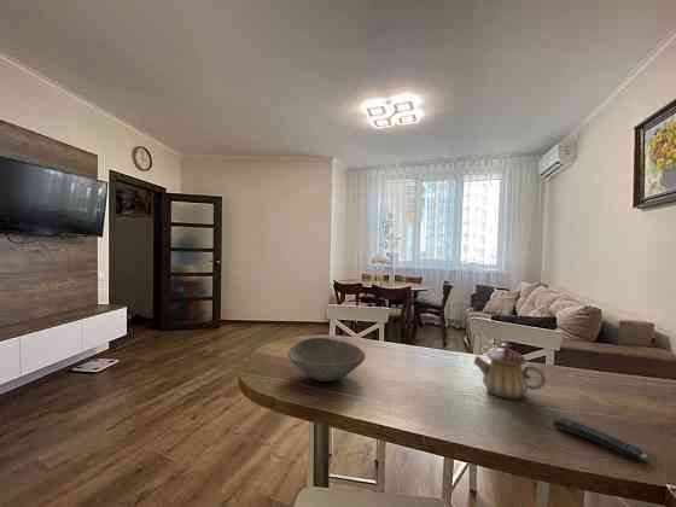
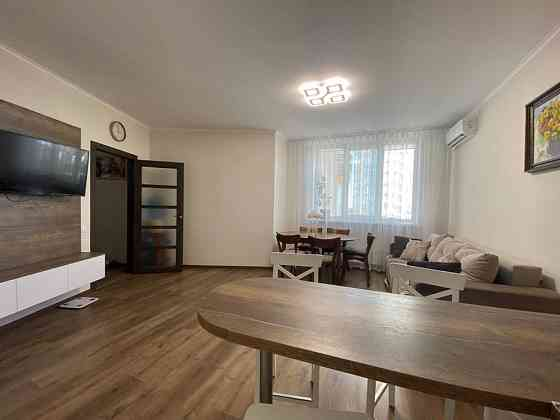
- bowl (326, 362)
- teapot (508, 367)
- remote control (596, 436)
